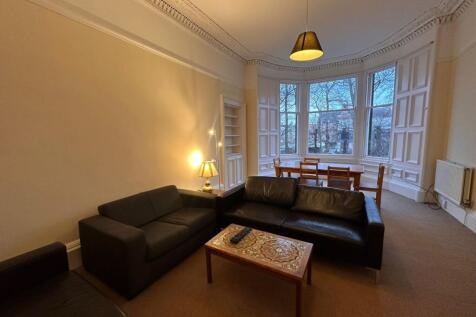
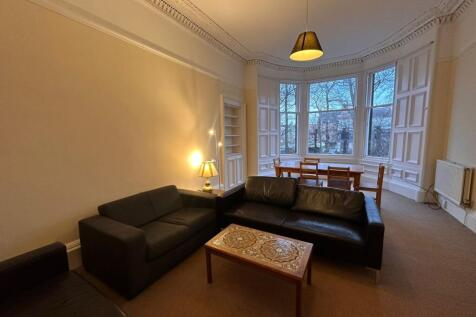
- remote control (241, 234)
